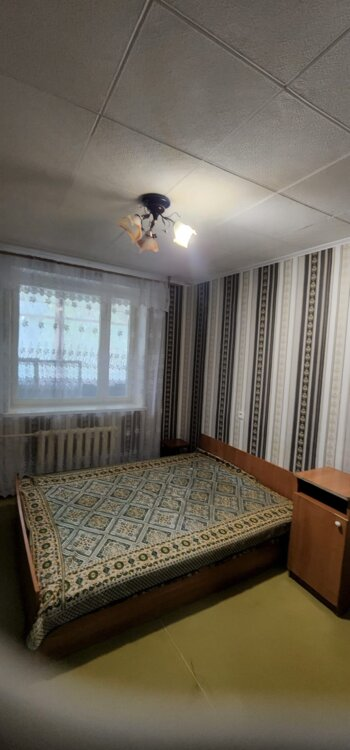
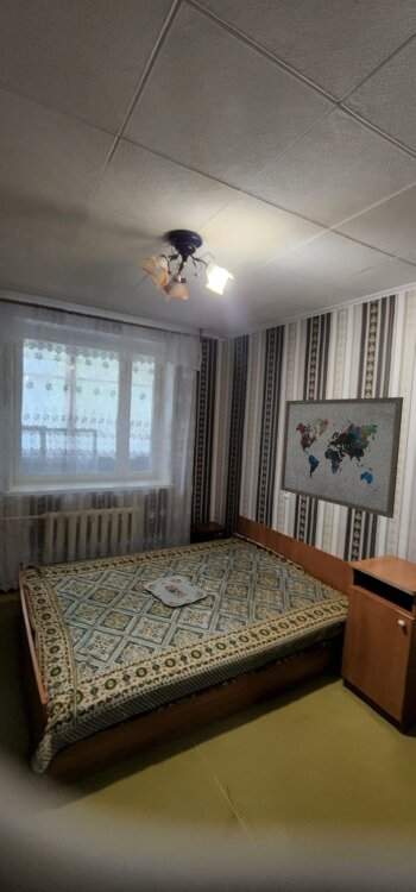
+ wall art (332, 451)
+ serving tray (175, 590)
